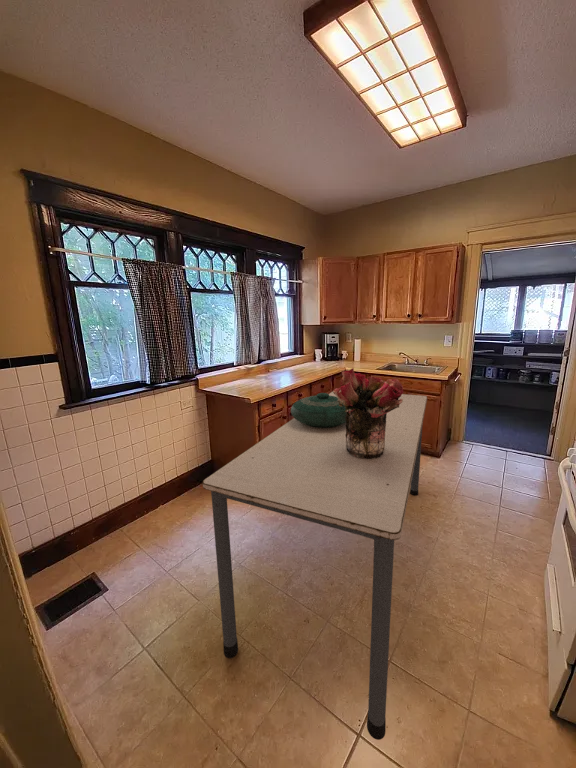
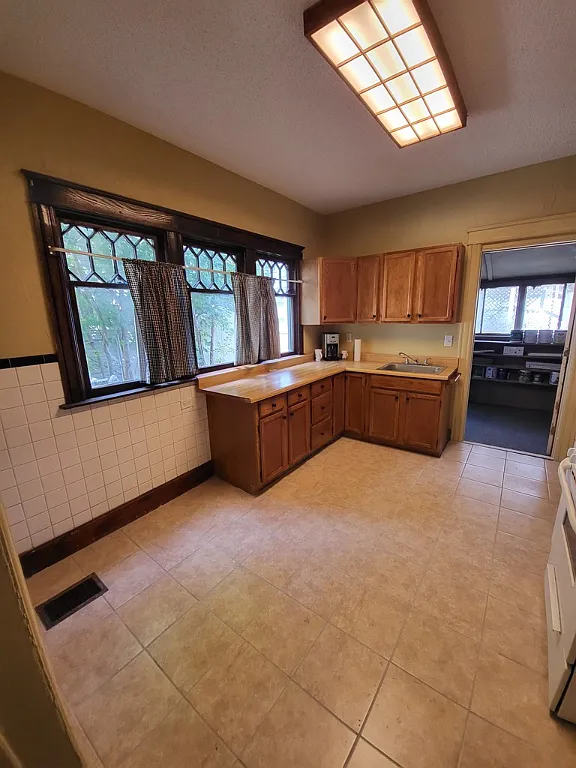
- bouquet (369, 411)
- decorative bowl (322, 407)
- dining table (350, 490)
